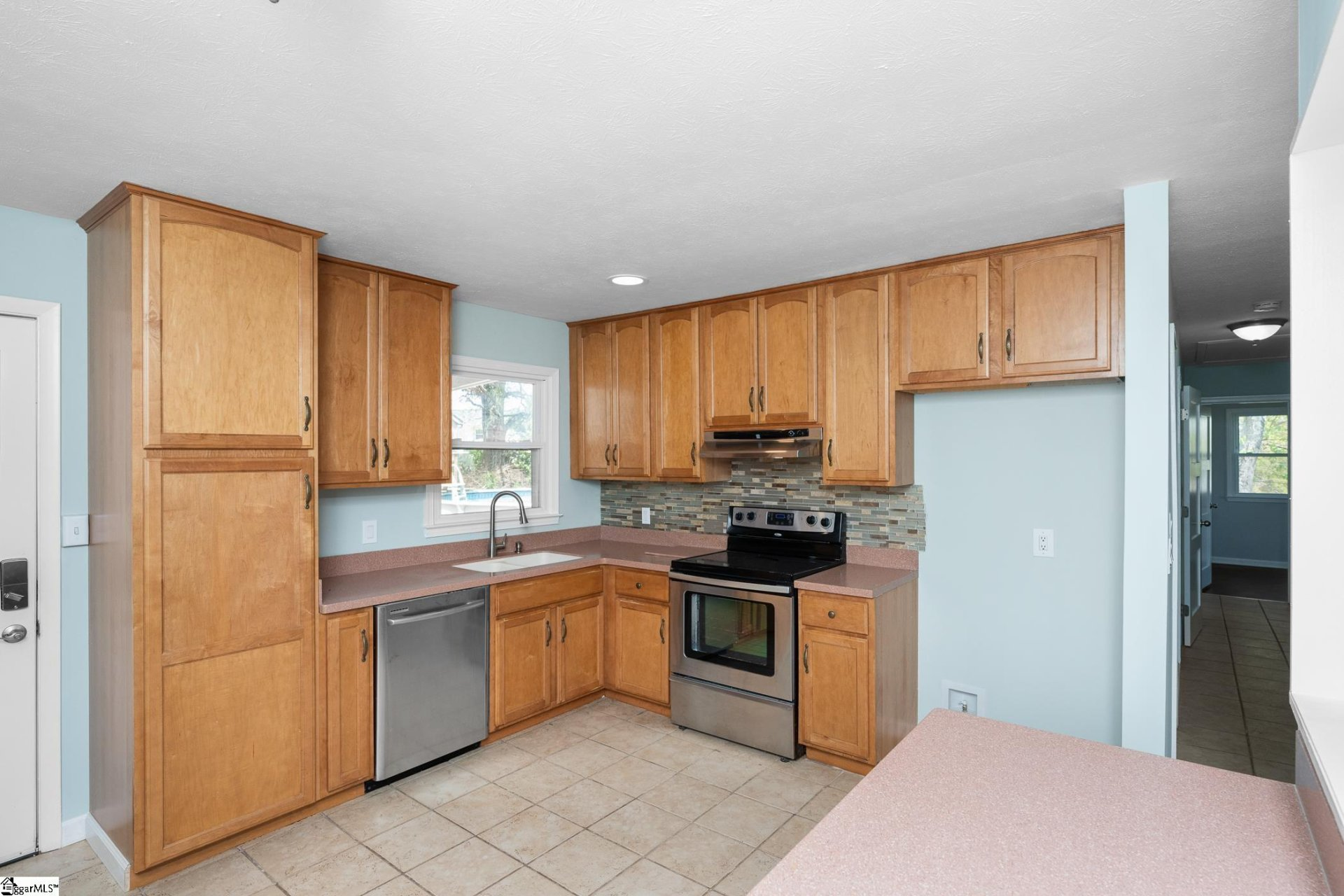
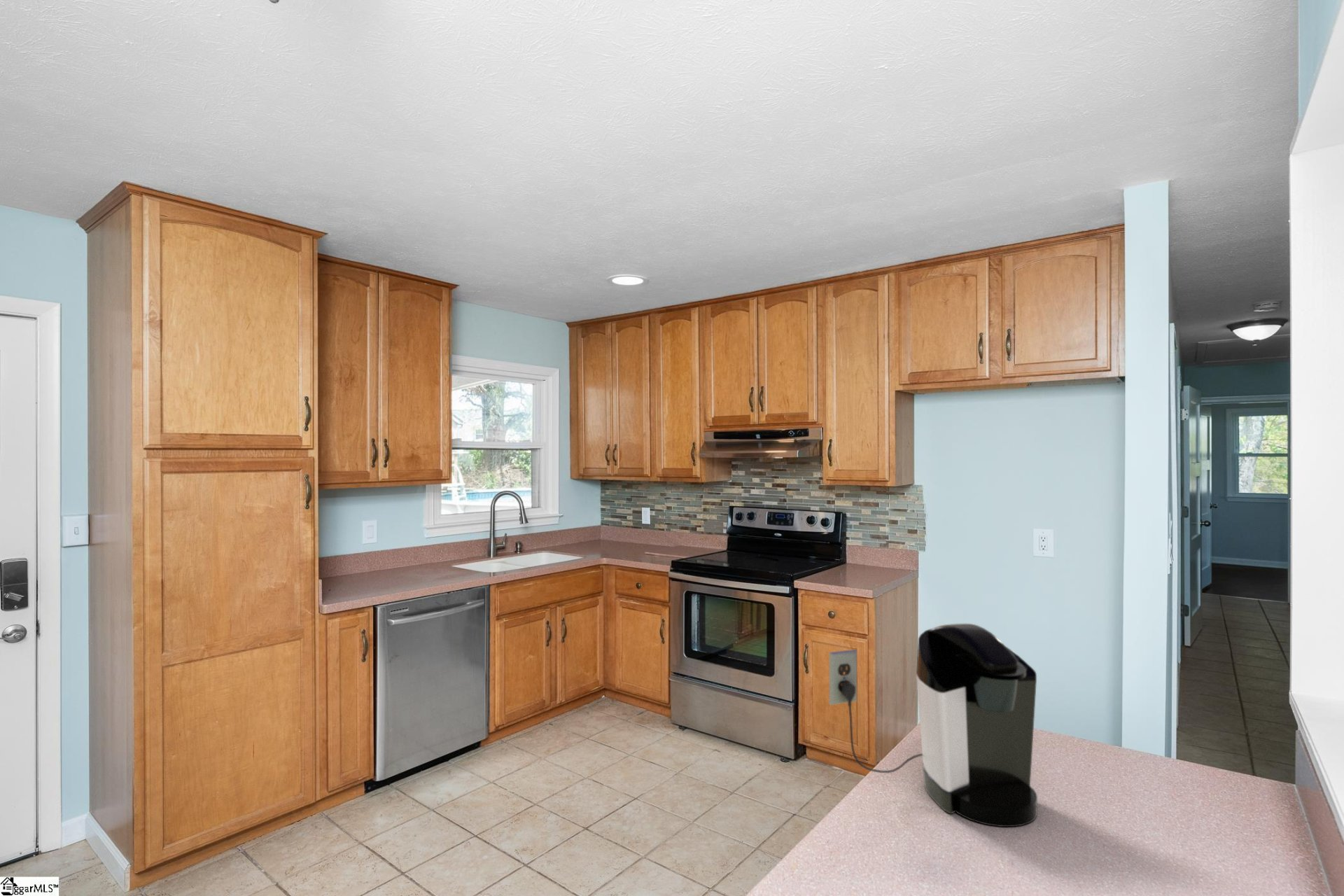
+ coffee maker (945, 715)
